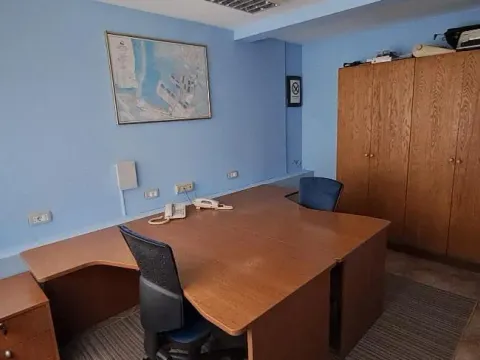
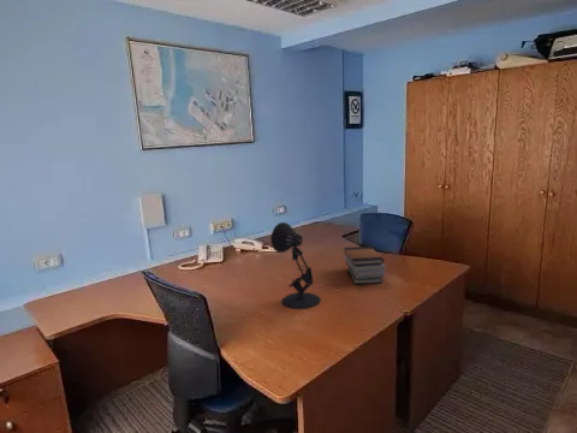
+ book stack (363, 263)
+ desk lamp (298, 263)
